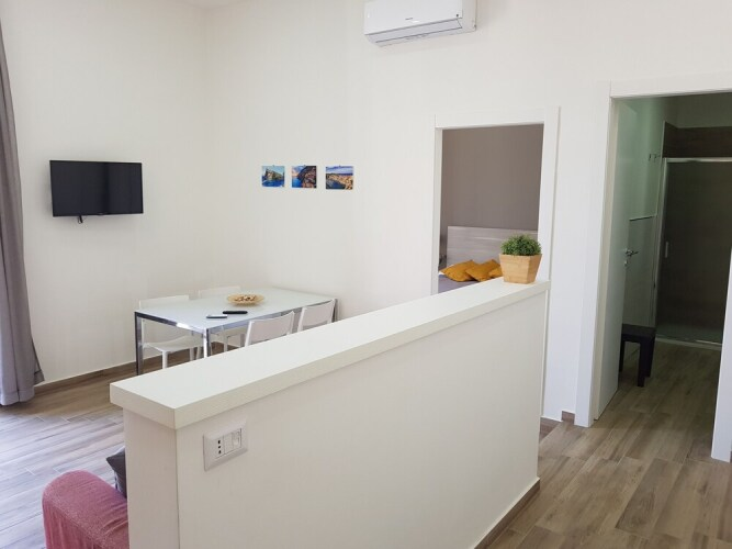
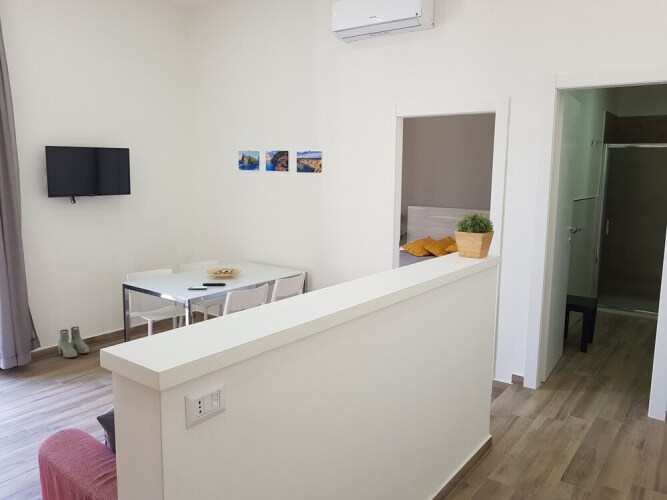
+ boots (73, 341)
